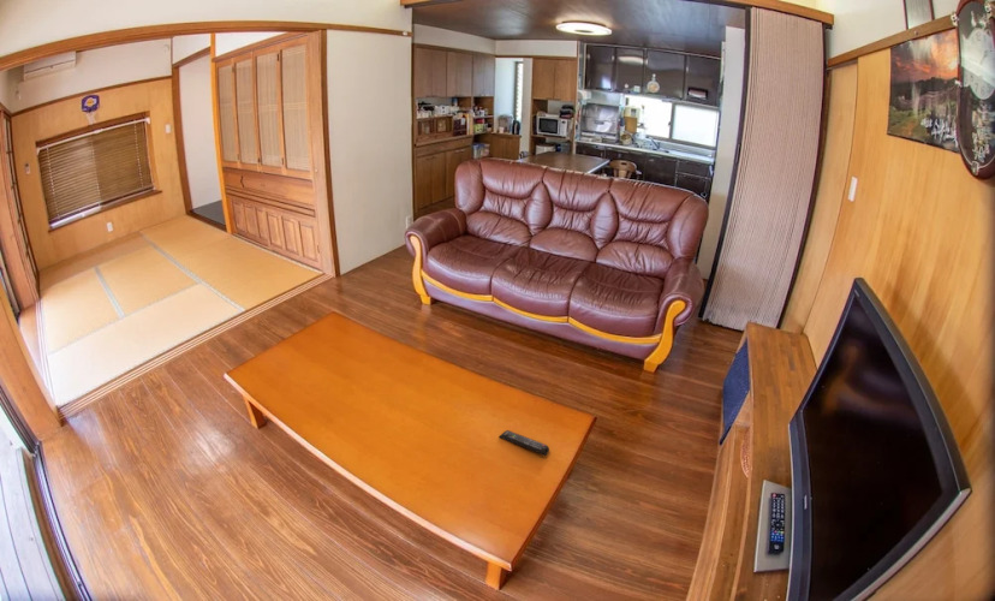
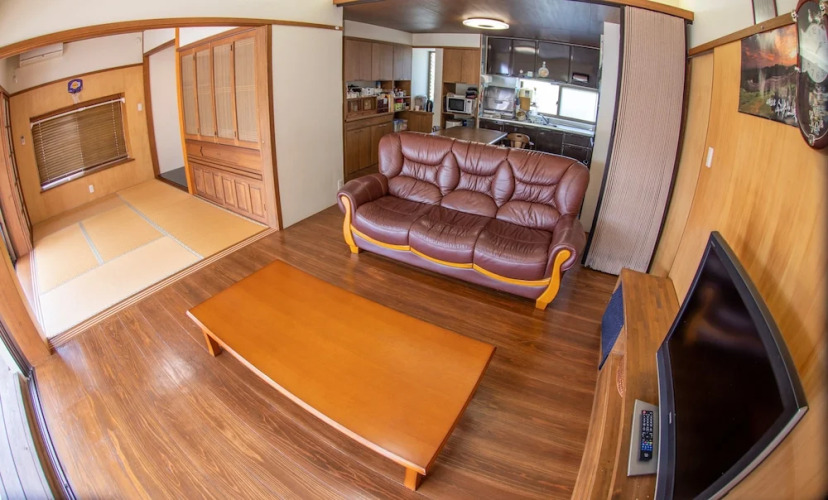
- remote control (523, 442)
